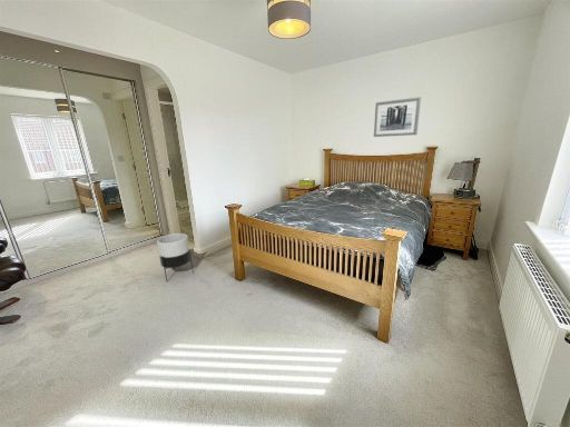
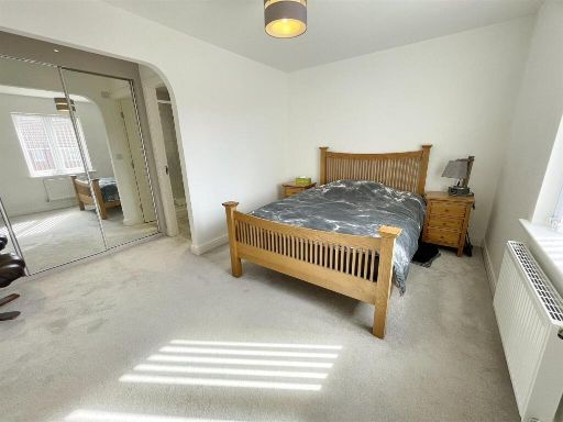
- planter (175, 256)
- wall art (395, 118)
